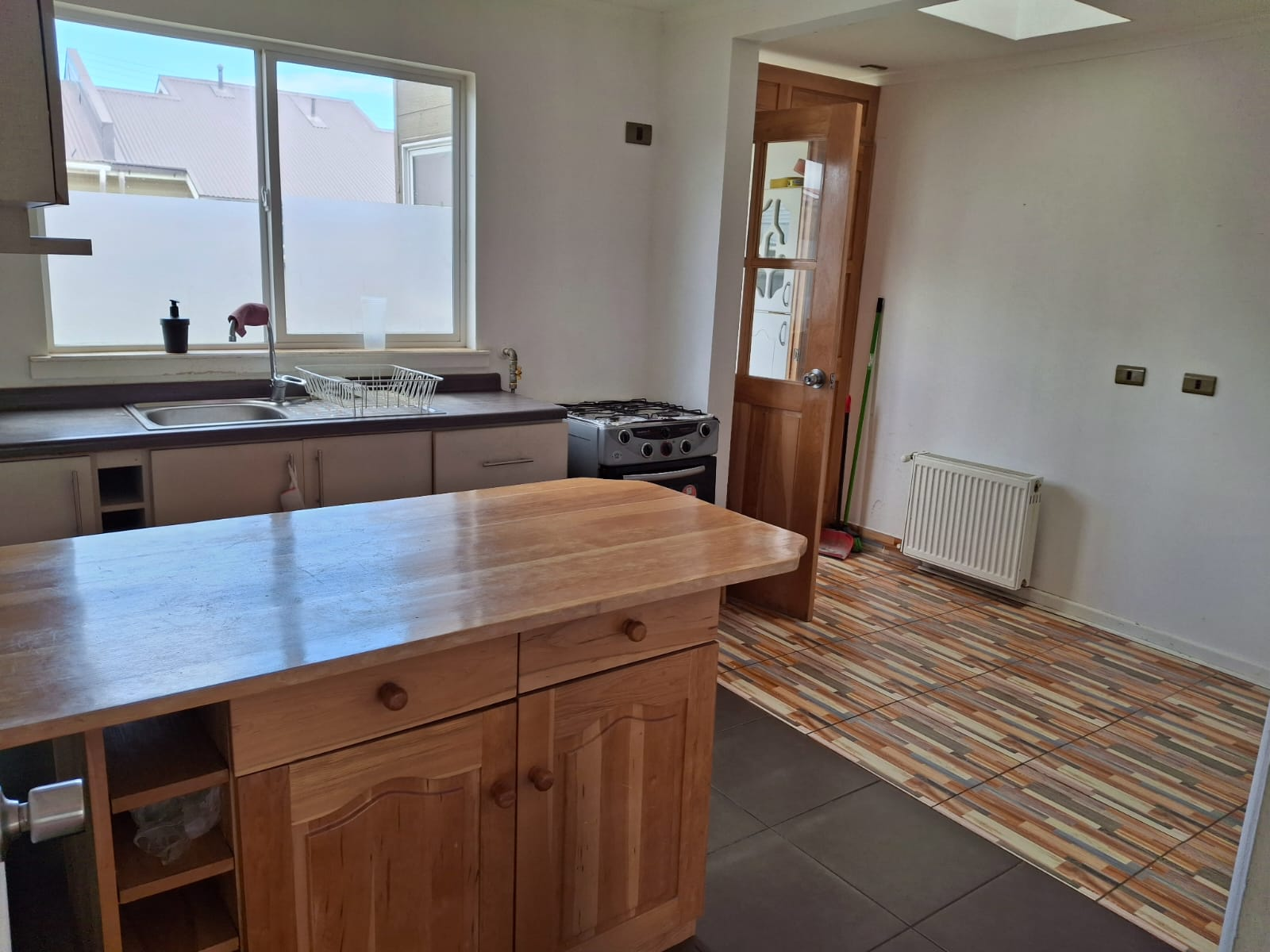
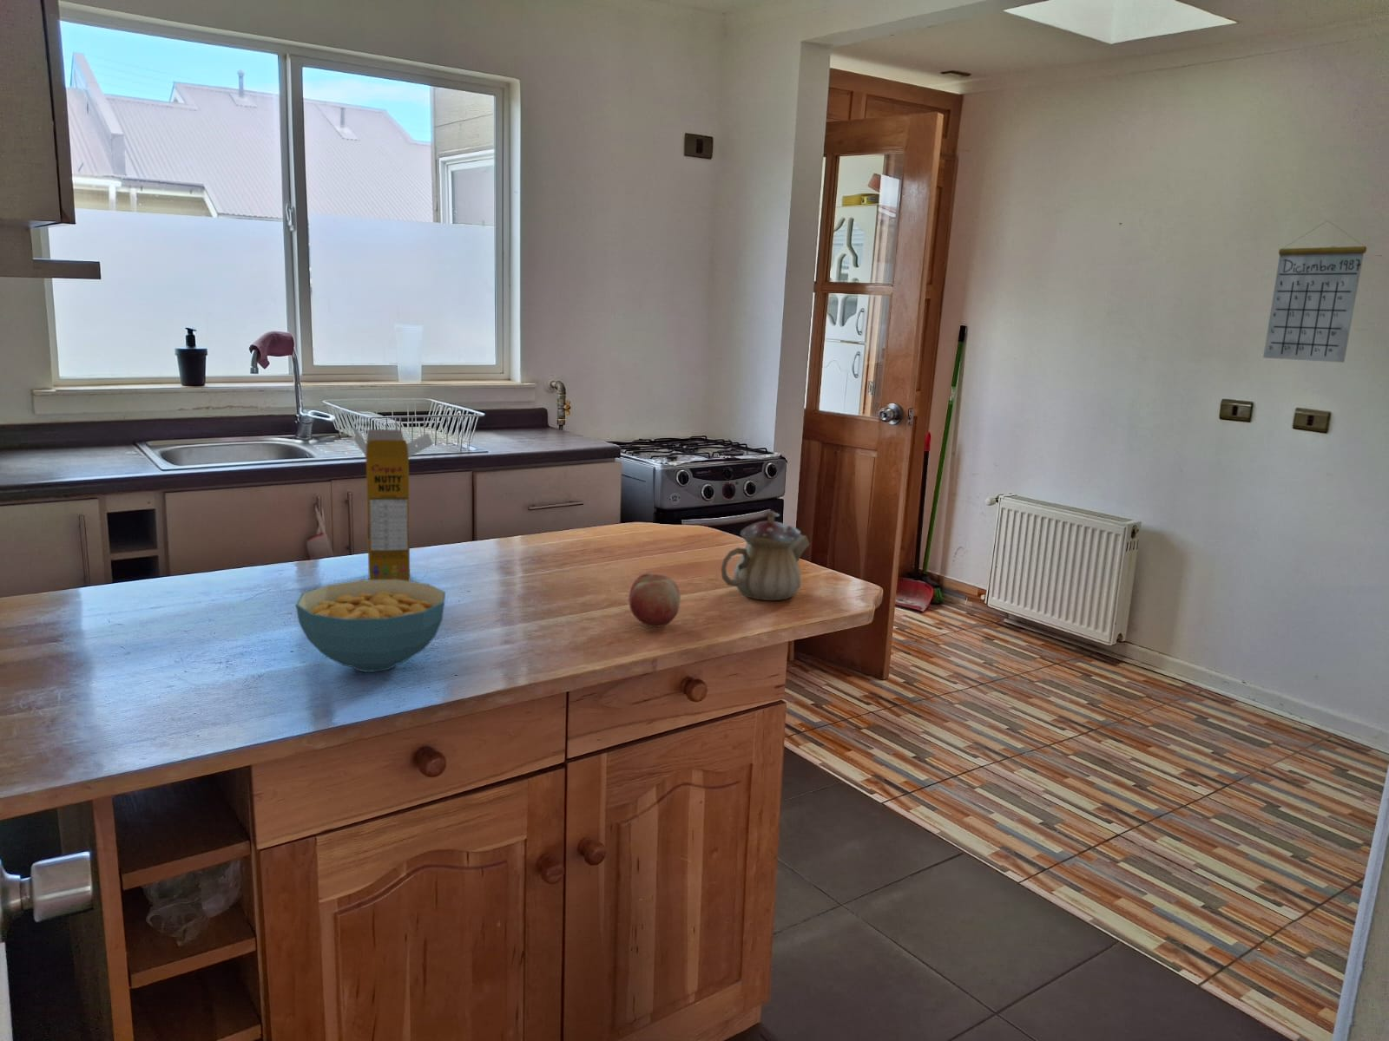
+ fruit (654, 600)
+ teapot (764, 552)
+ cereal bowl (373, 631)
+ cereal box (394, 506)
+ calendar (1315, 291)
